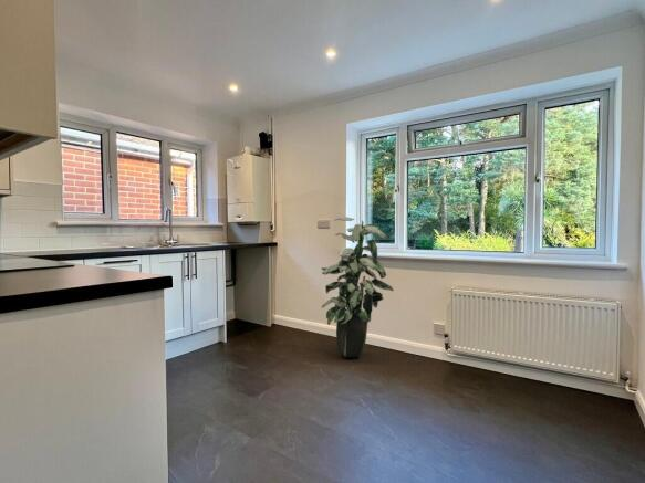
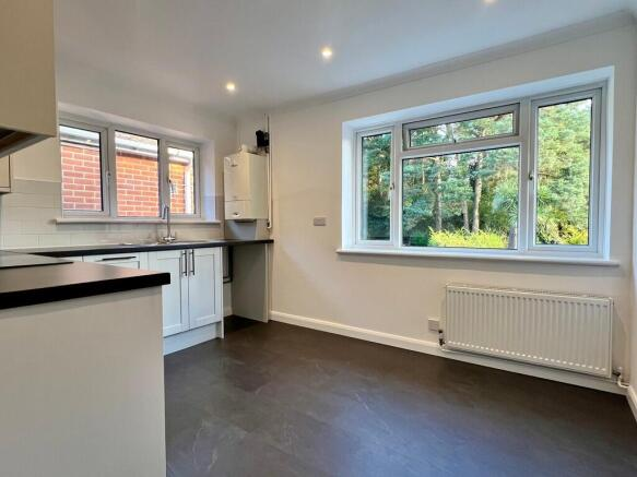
- indoor plant (352, 285)
